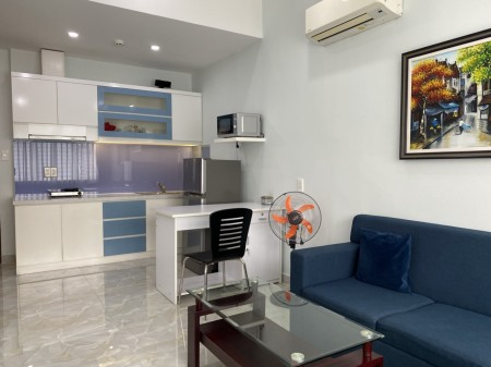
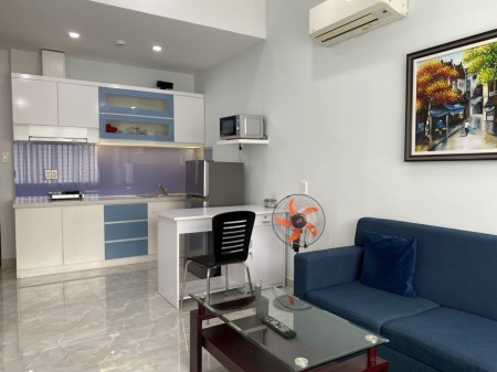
+ remote control (277, 327)
